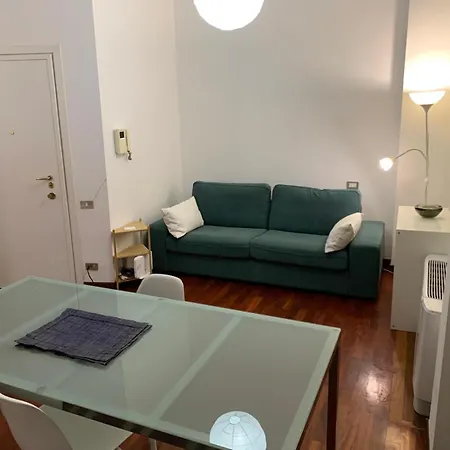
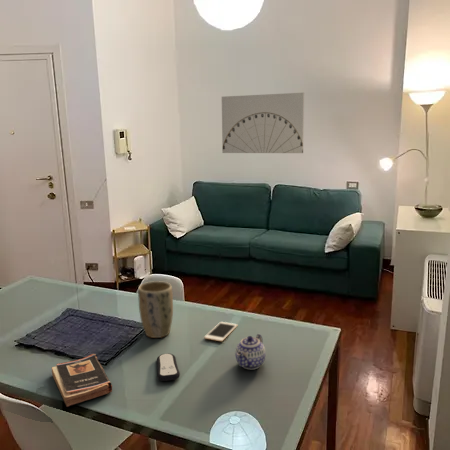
+ wall art (261, 124)
+ teapot (250, 350)
+ cell phone (221, 331)
+ plant pot (156, 309)
+ book (80, 377)
+ remote control (167, 366)
